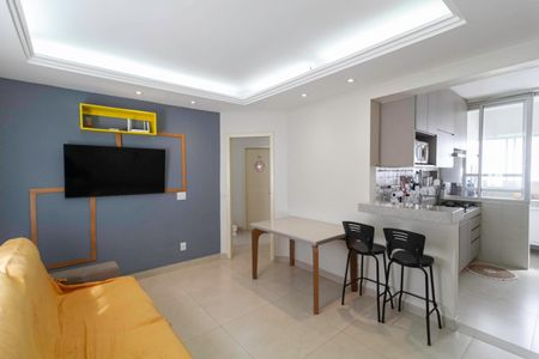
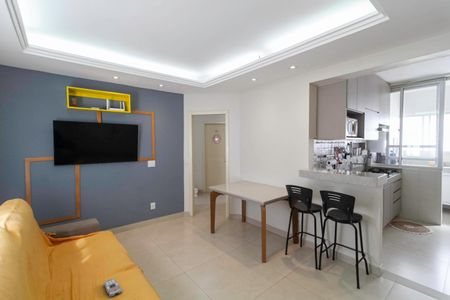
+ remote control (112, 287)
